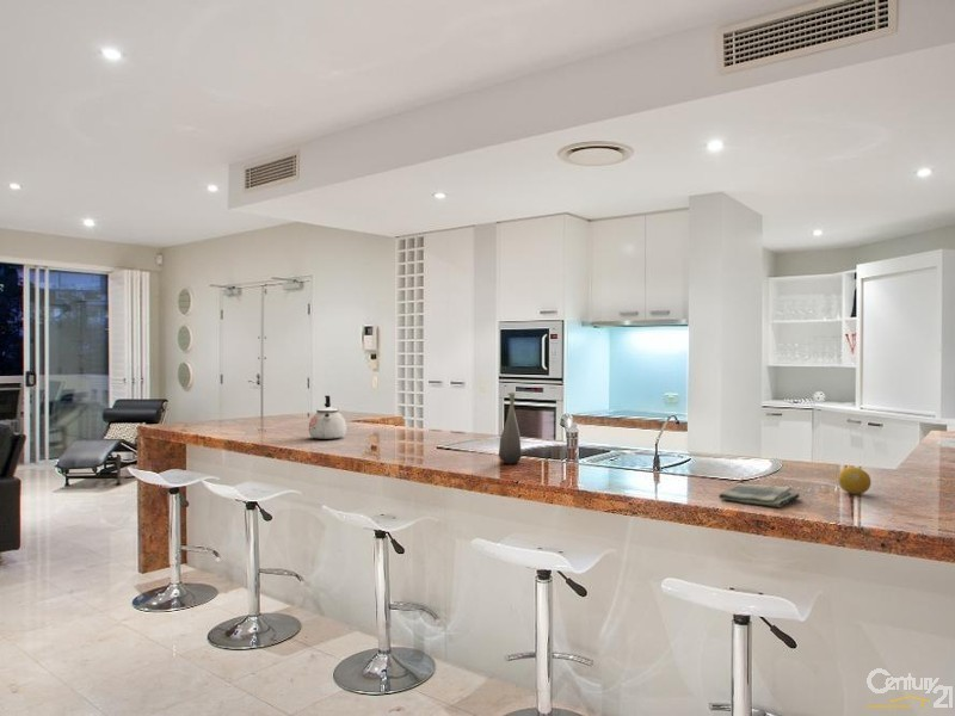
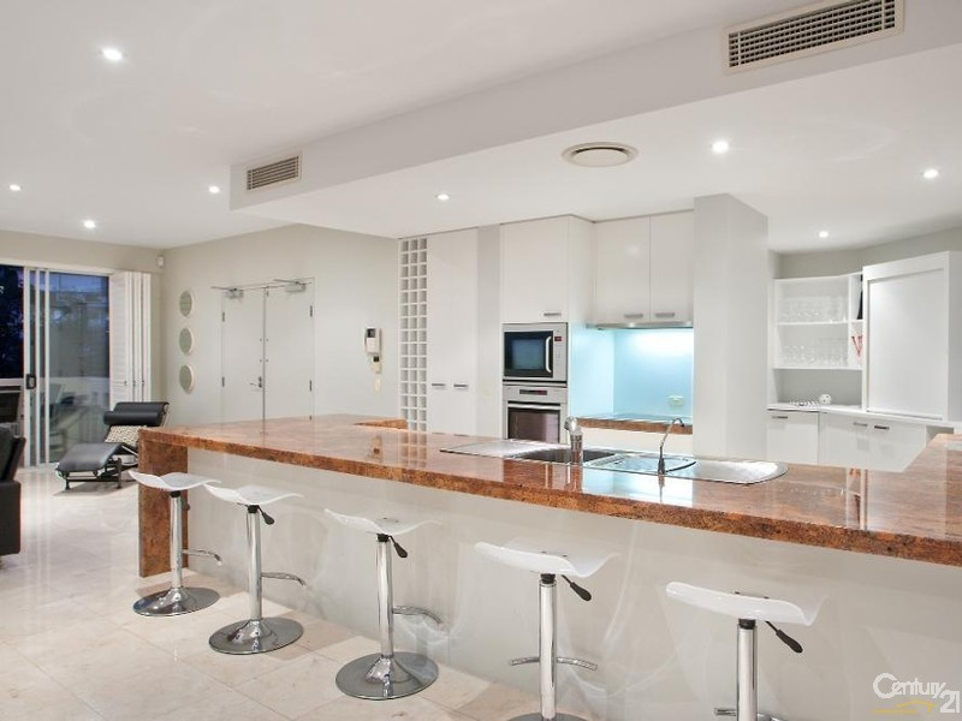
- fruit (854, 480)
- dish towel (759, 493)
- bottle (511, 427)
- kettle (327, 416)
